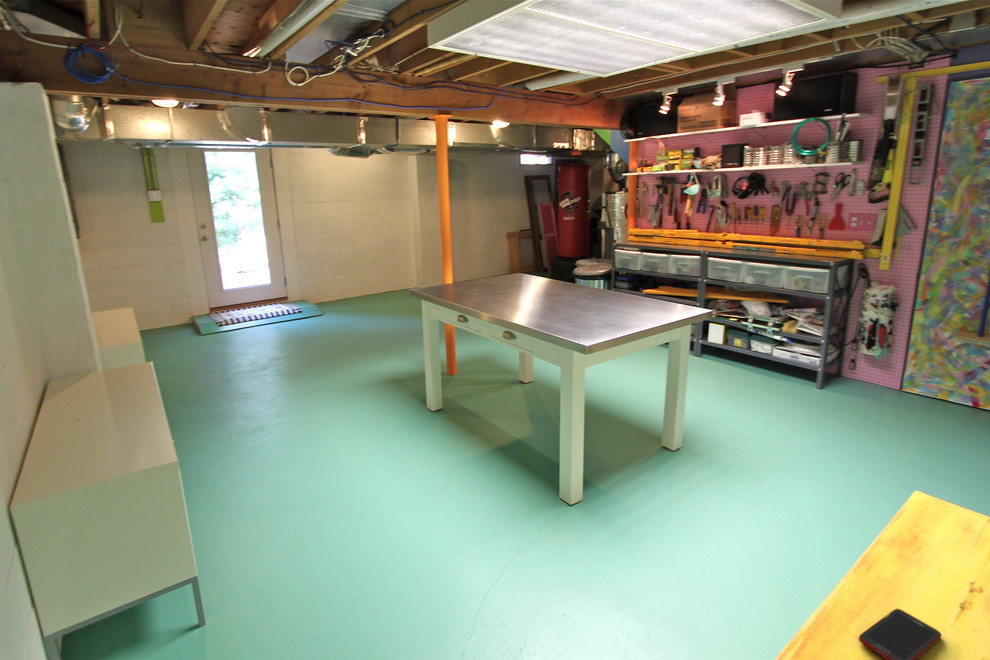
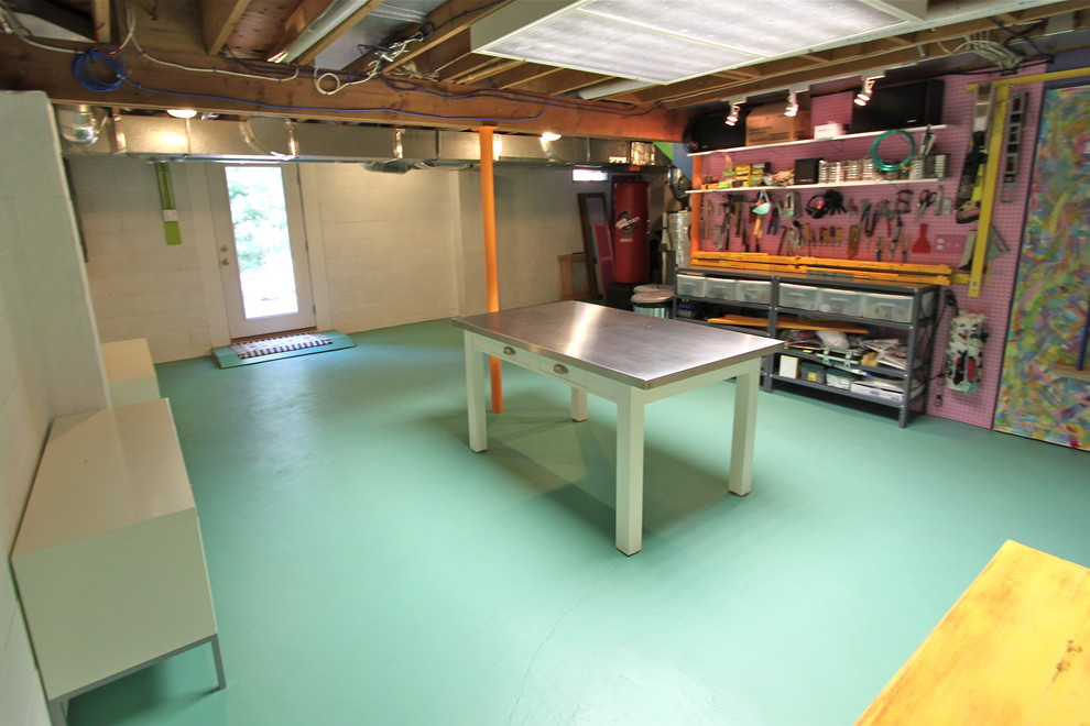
- cell phone (899, 637)
